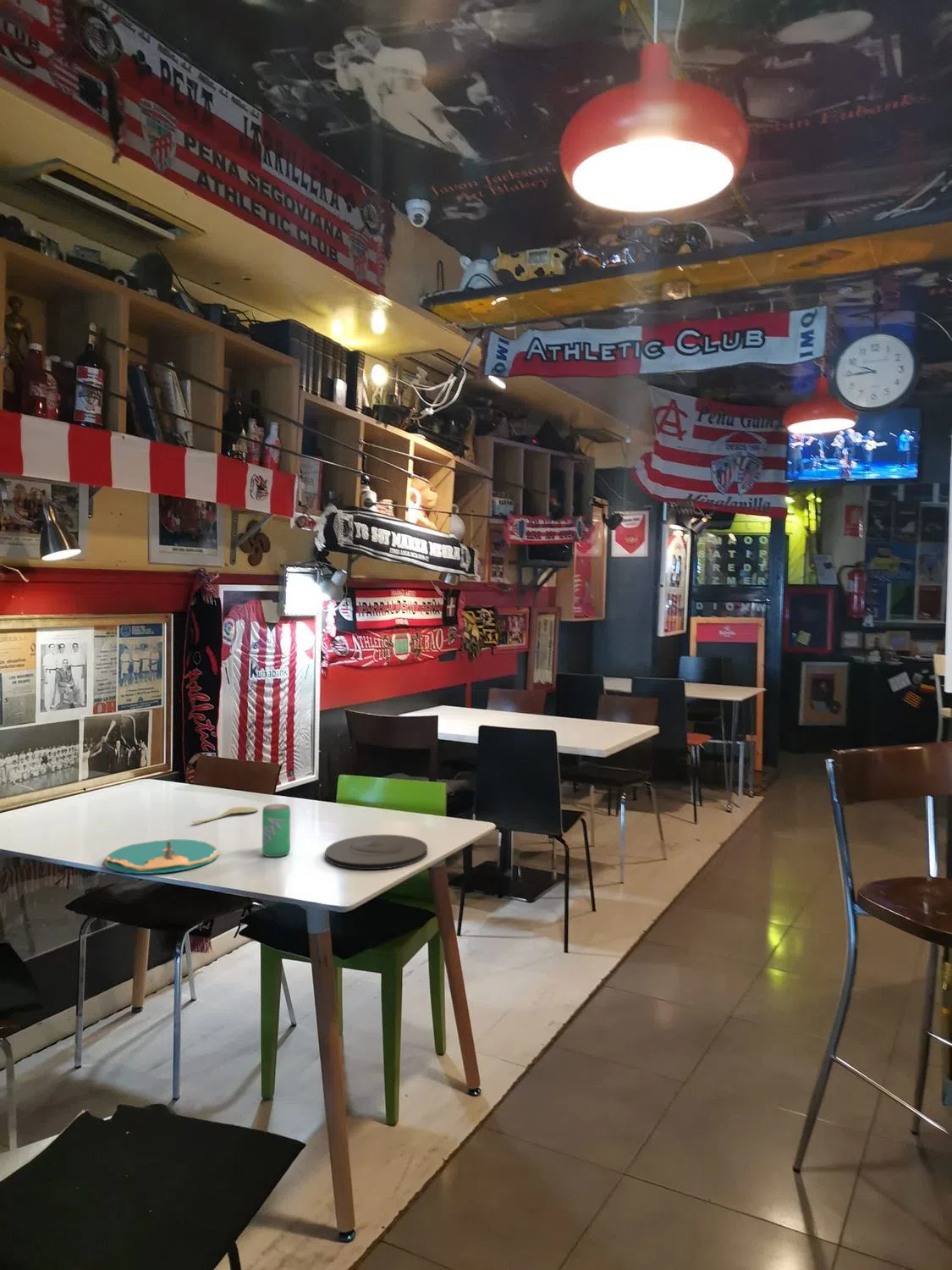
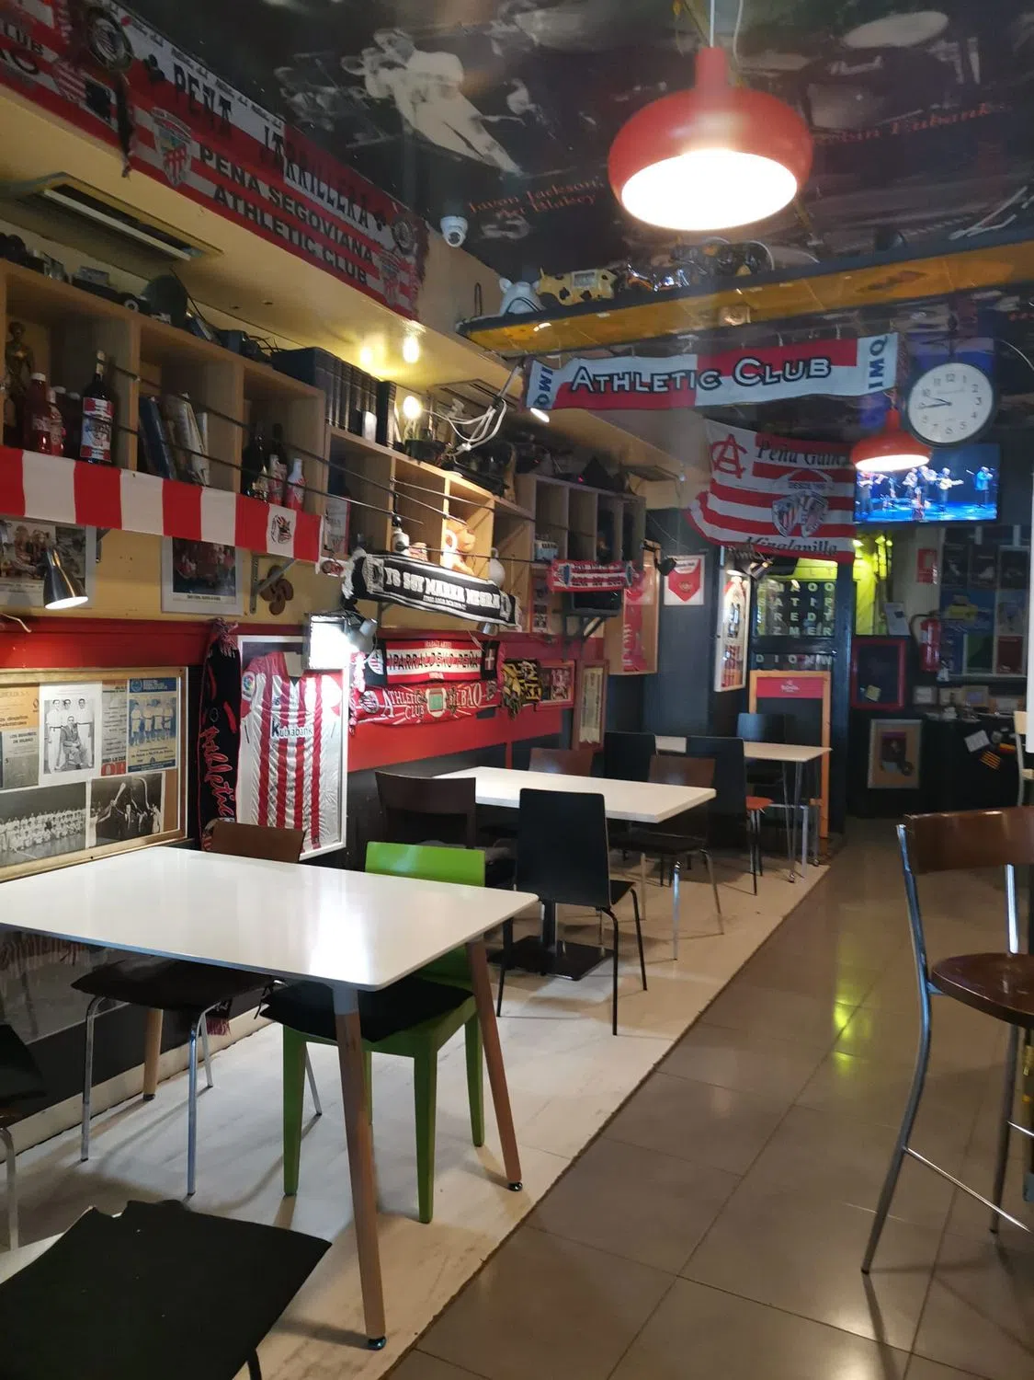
- beverage can (276, 830)
- plate (377, 847)
- spoon (224, 814)
- plate (162, 848)
